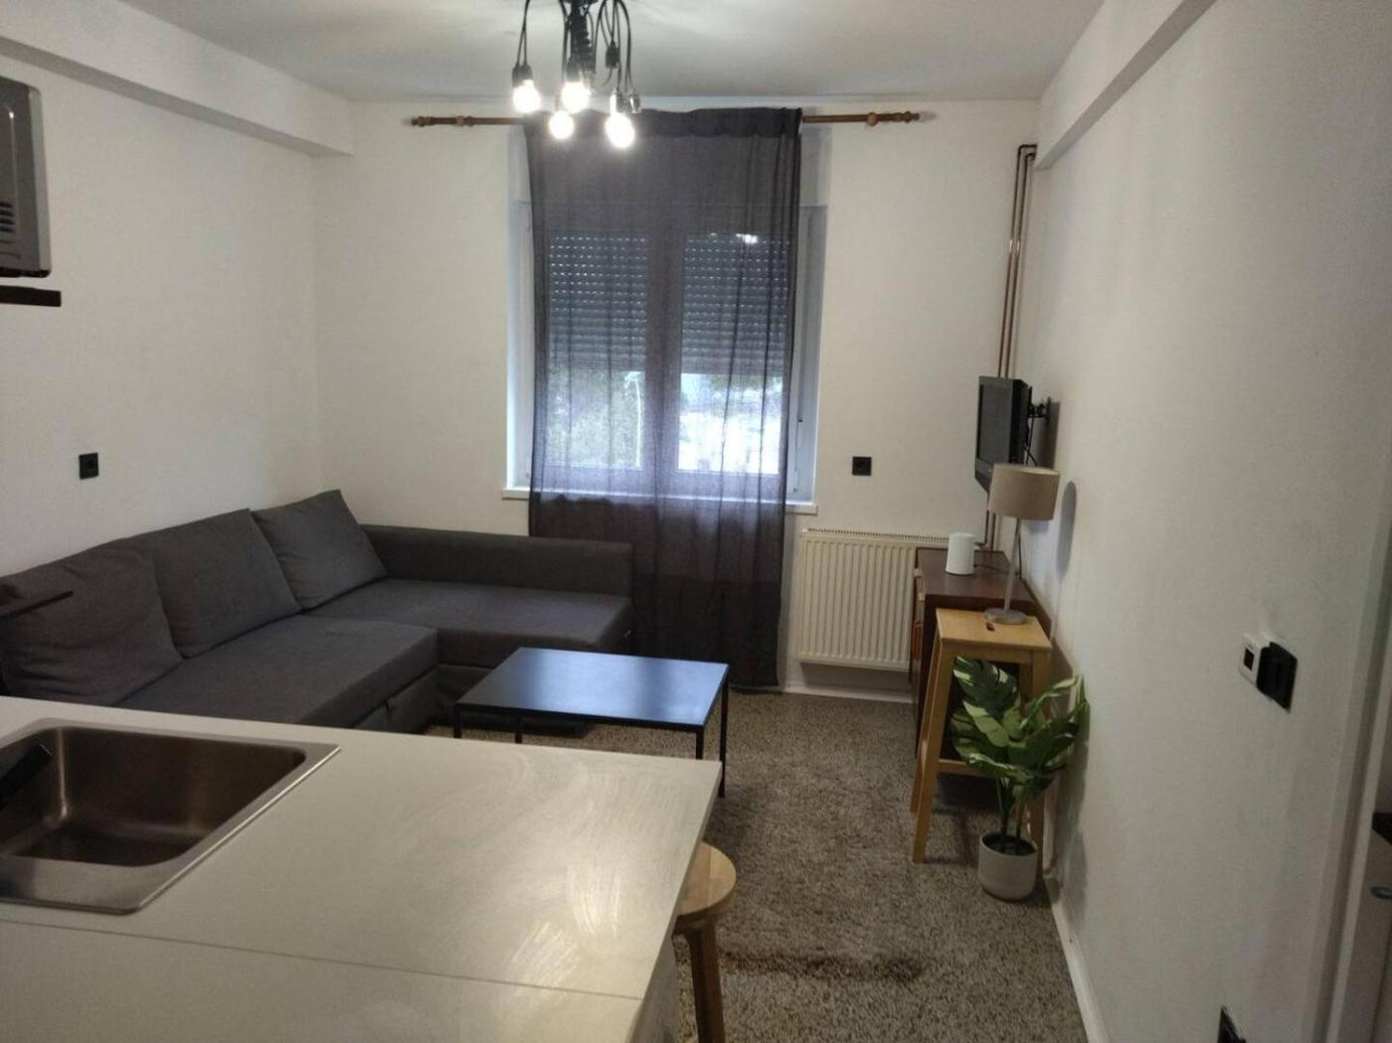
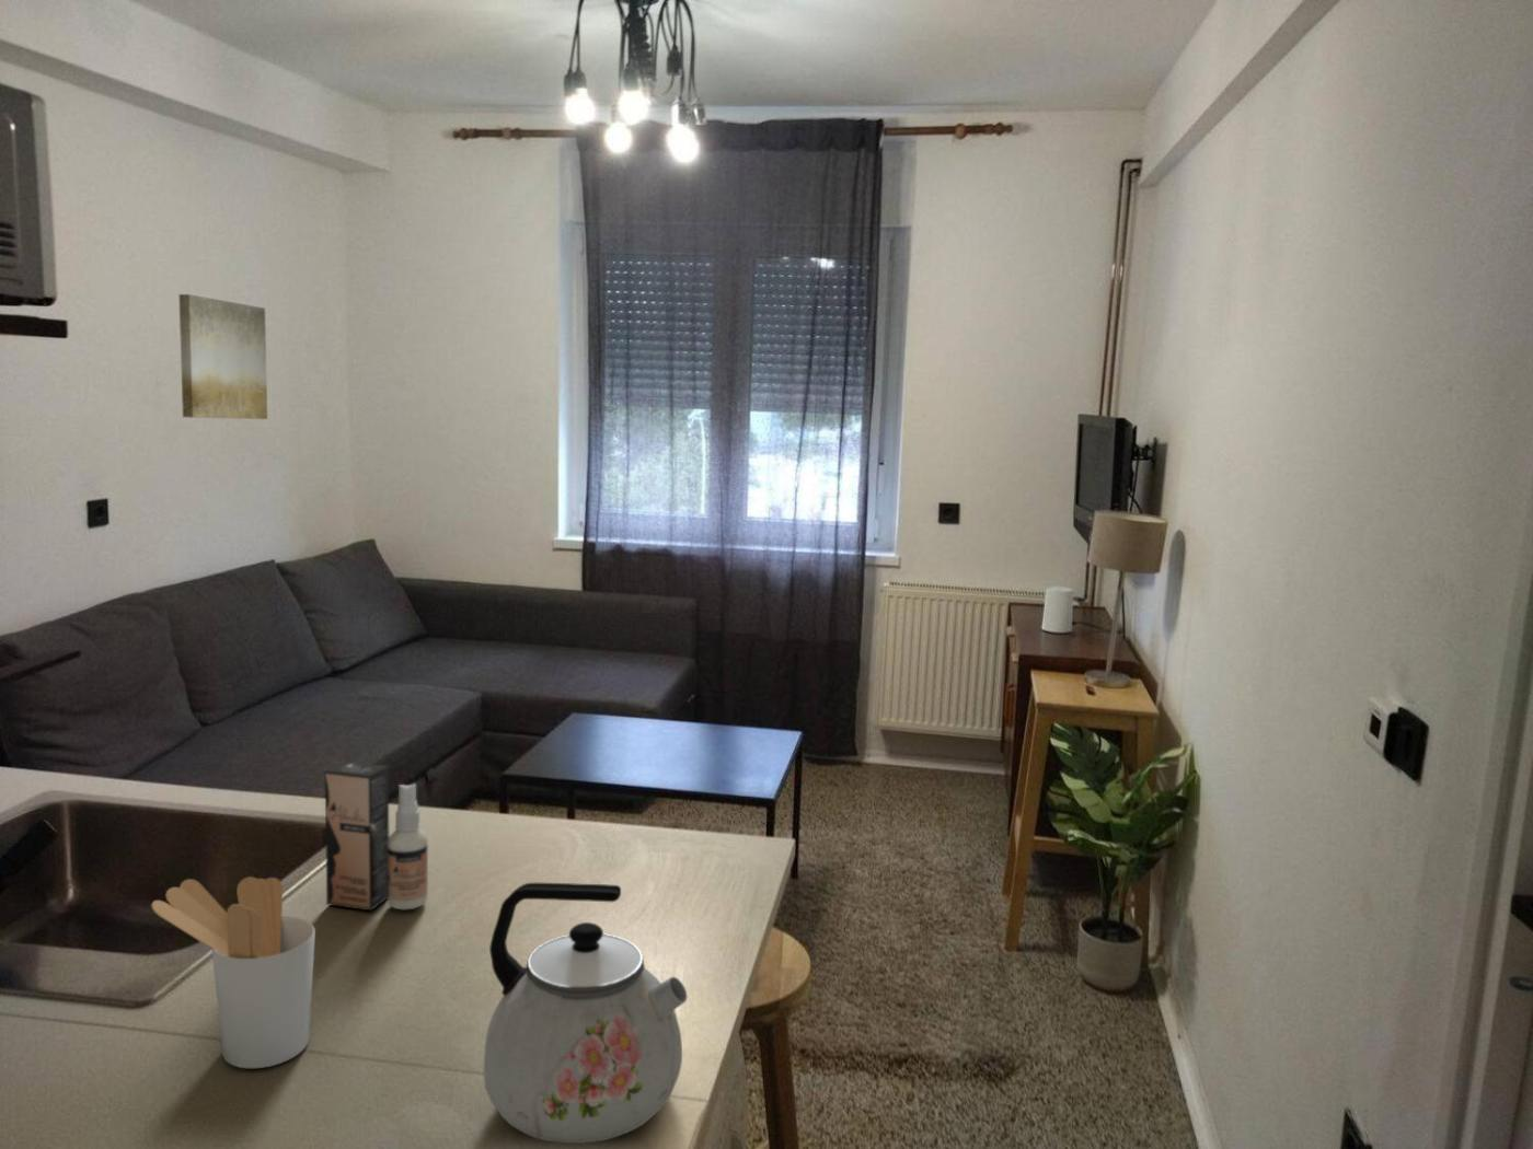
+ wall art (226, 360)
+ utensil holder (238, 966)
+ kettle (587, 993)
+ spray bottle (378, 836)
